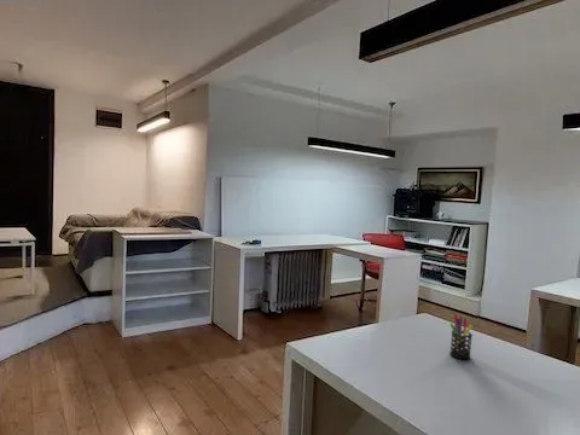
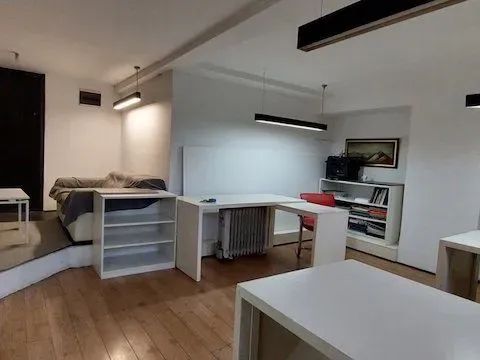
- pen holder (458, 336)
